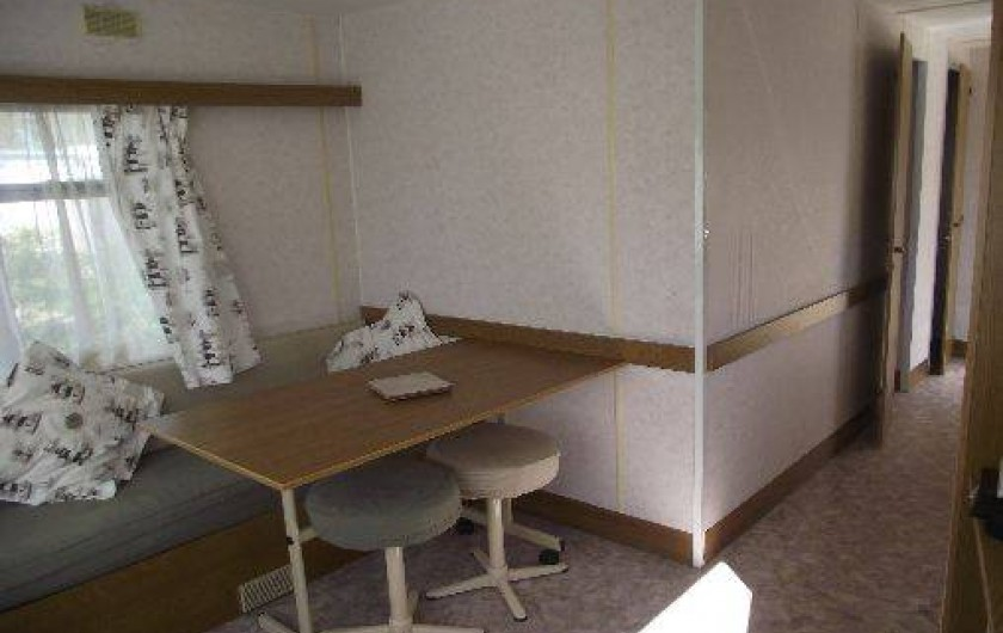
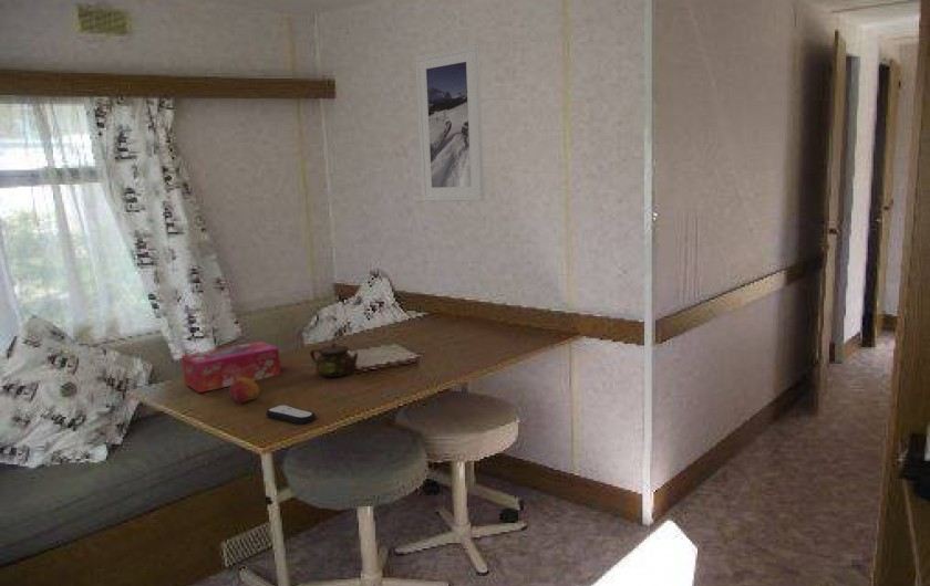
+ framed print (448, 127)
+ tissue box (231, 365)
+ fruit (244, 389)
+ teapot (334, 358)
+ remote control (291, 414)
